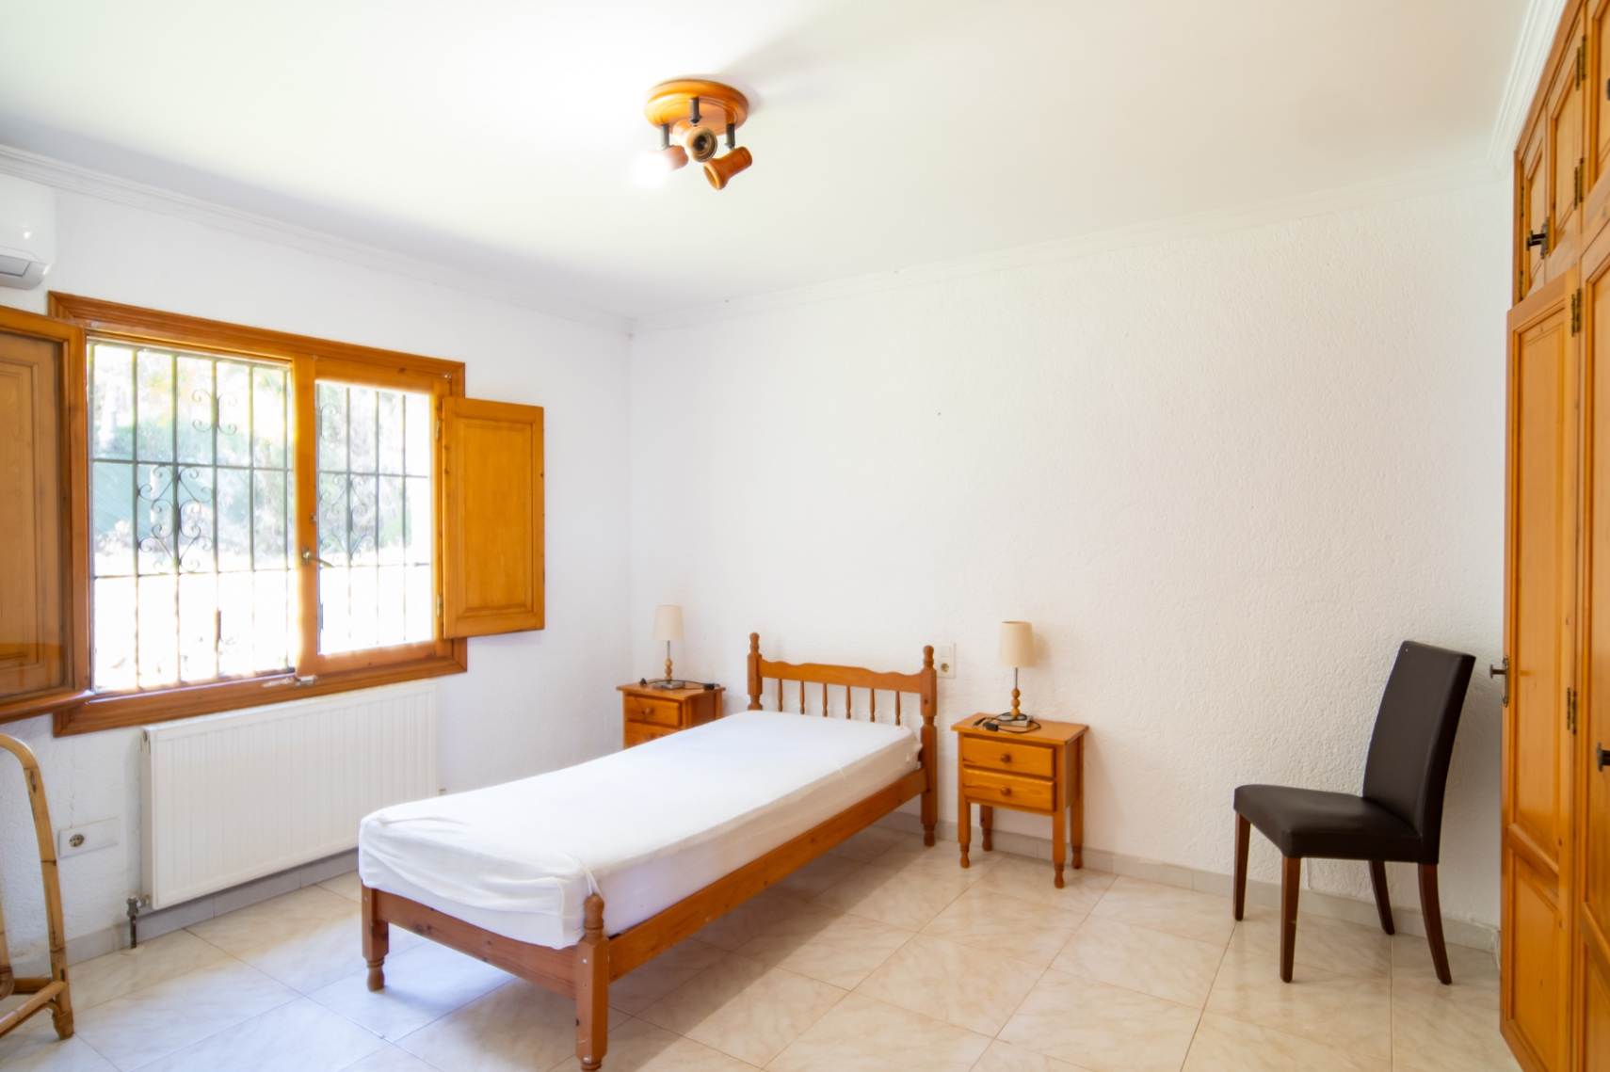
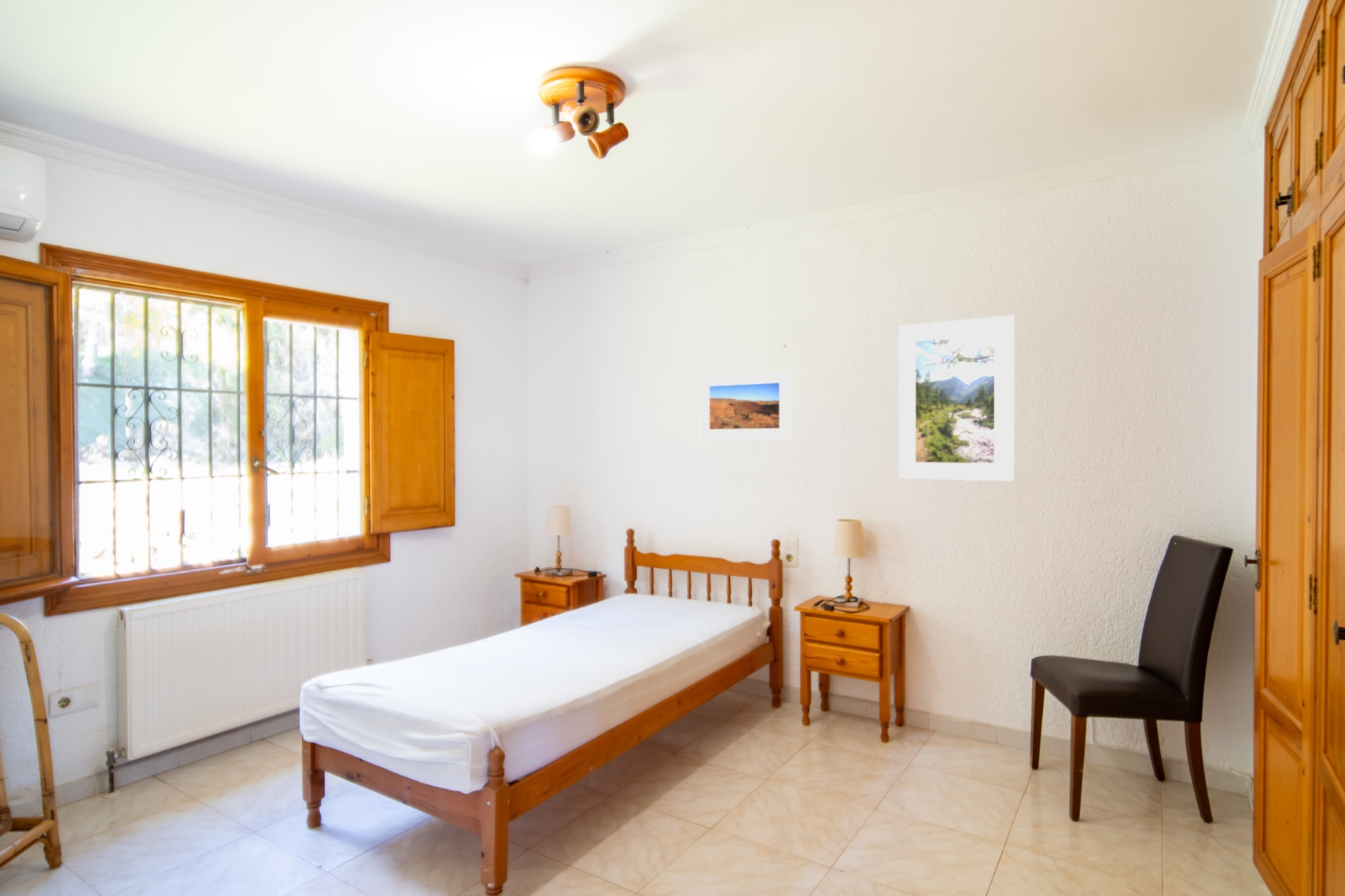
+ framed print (953, 400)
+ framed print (743, 406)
